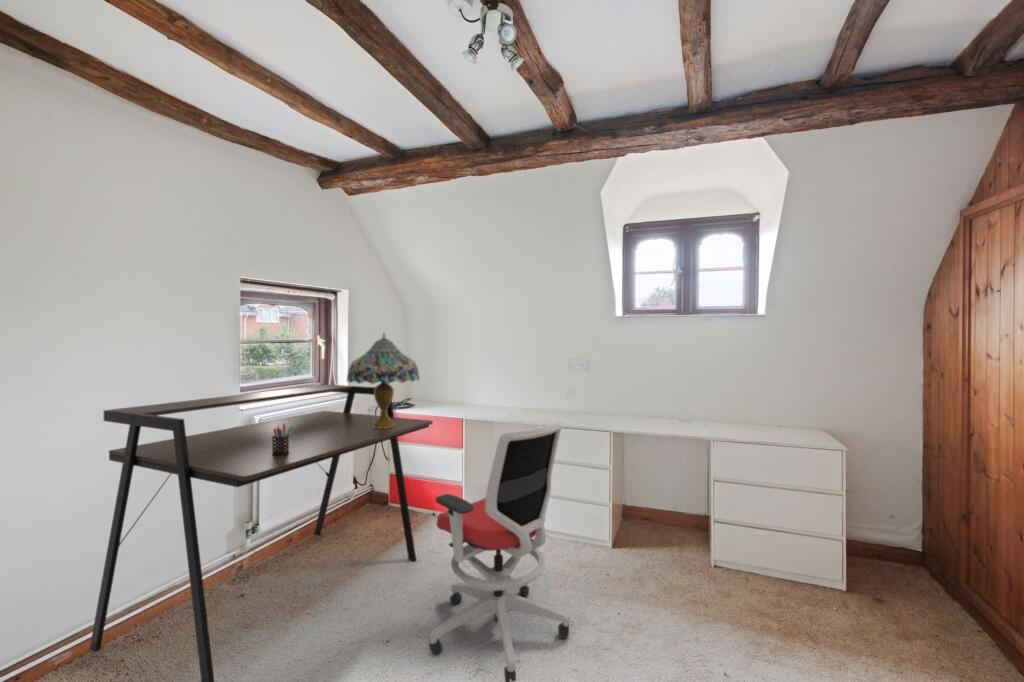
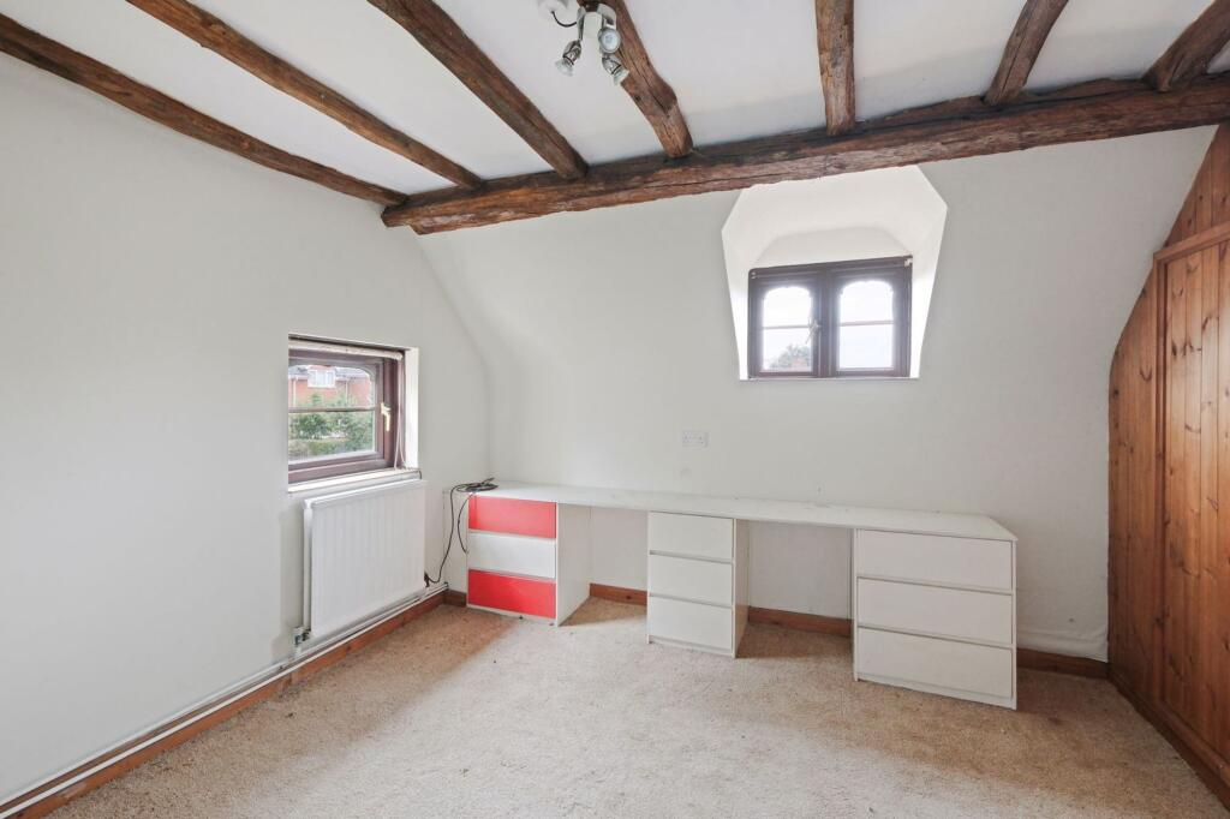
- table lamp (383, 378)
- desk (281, 473)
- pen holder (282, 437)
- office chair (494, 523)
